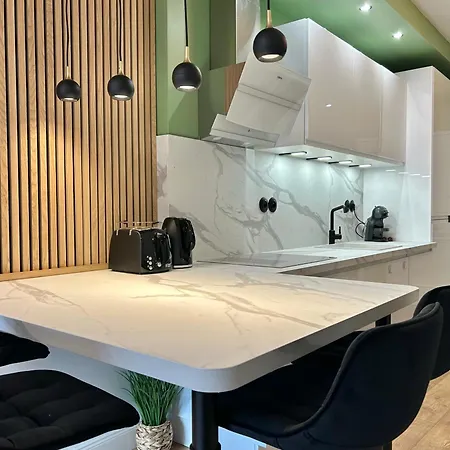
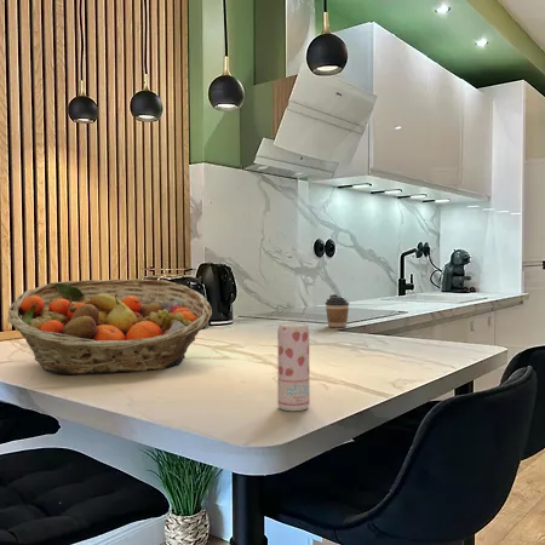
+ fruit basket (114, 322)
+ coffee cup (337, 310)
+ beverage can (293, 365)
